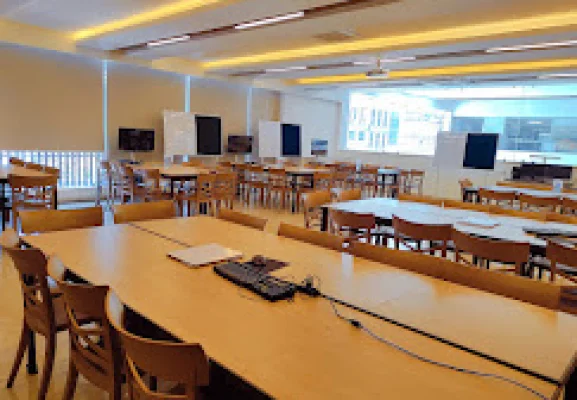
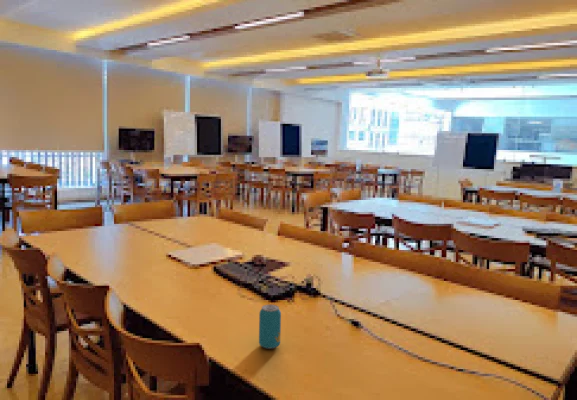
+ beverage can (269, 326)
